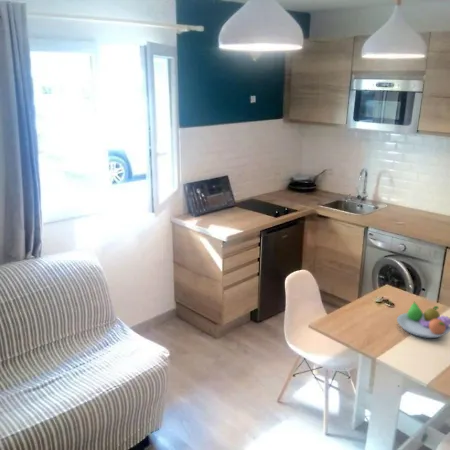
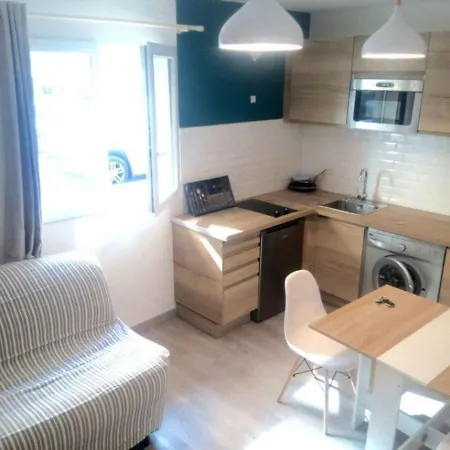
- fruit bowl (423, 318)
